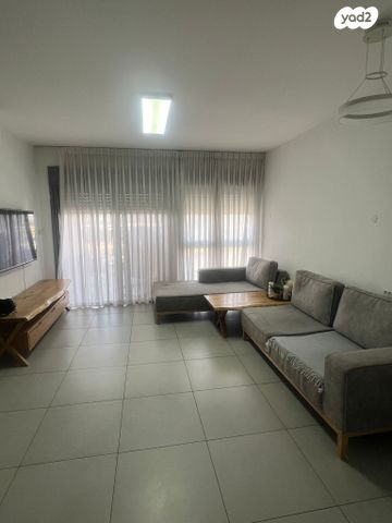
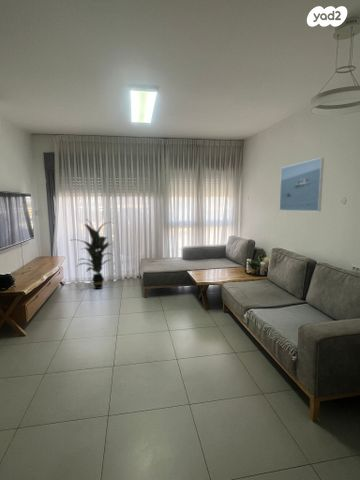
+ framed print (298, 187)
+ indoor plant (94, 253)
